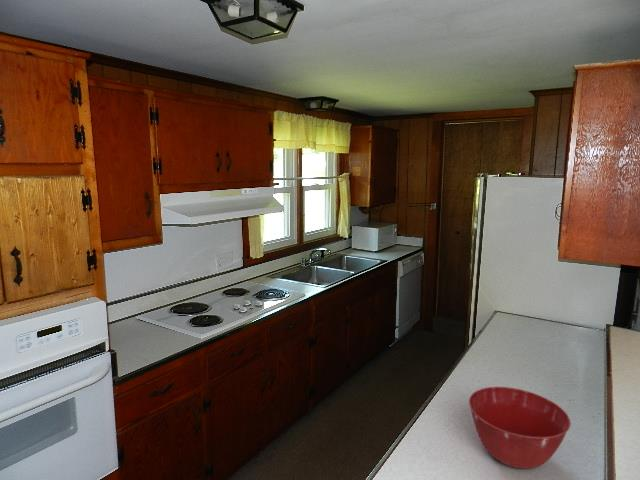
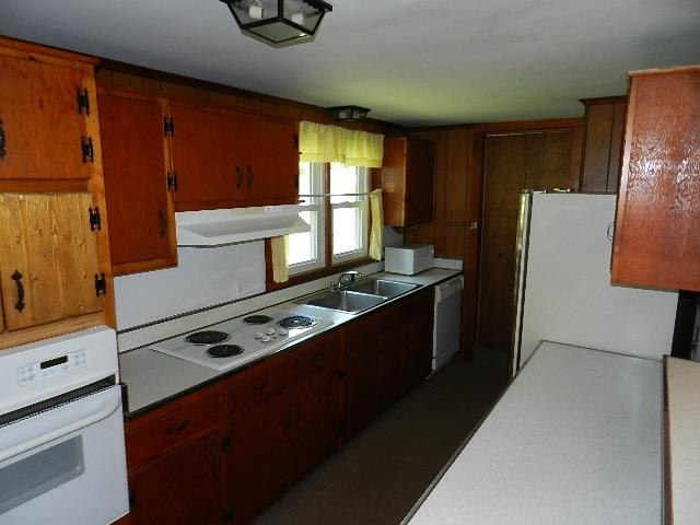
- mixing bowl (515, 432)
